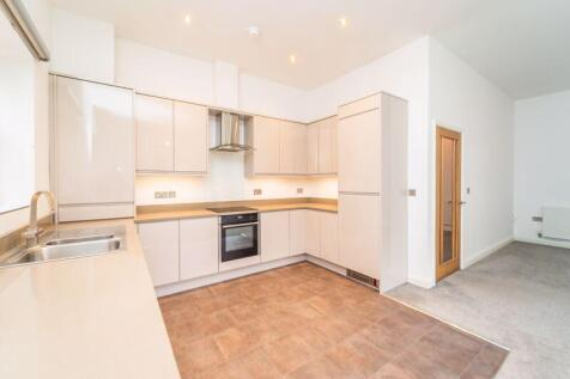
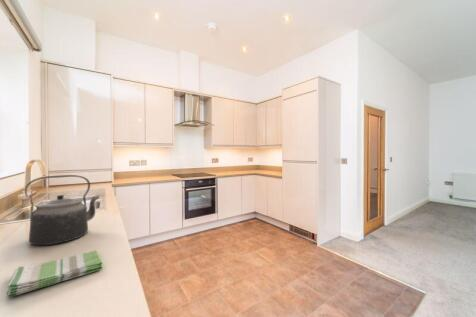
+ kettle (66, 205)
+ dish towel (59, 267)
